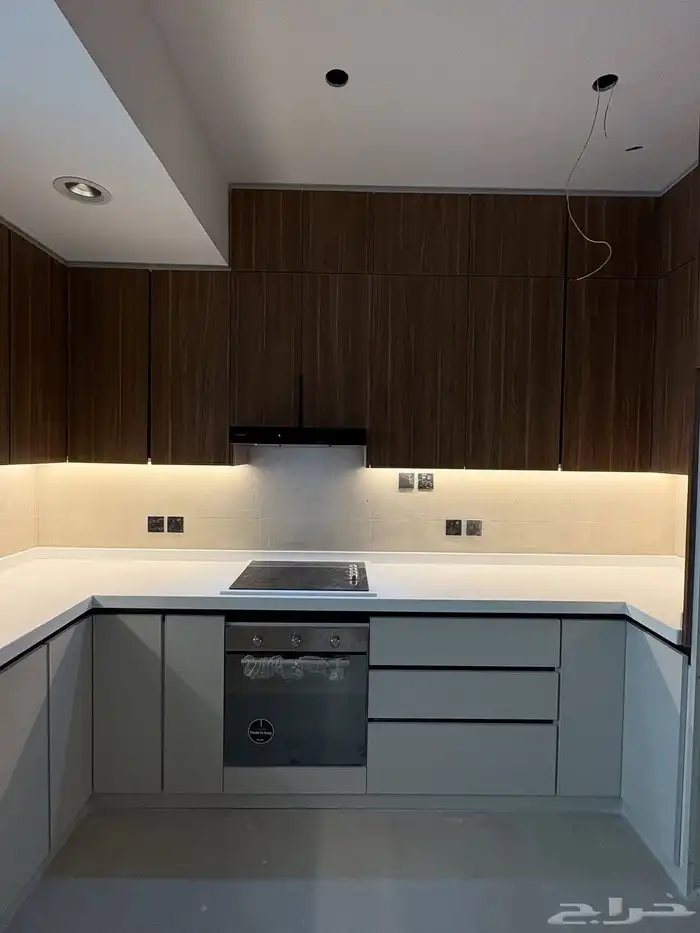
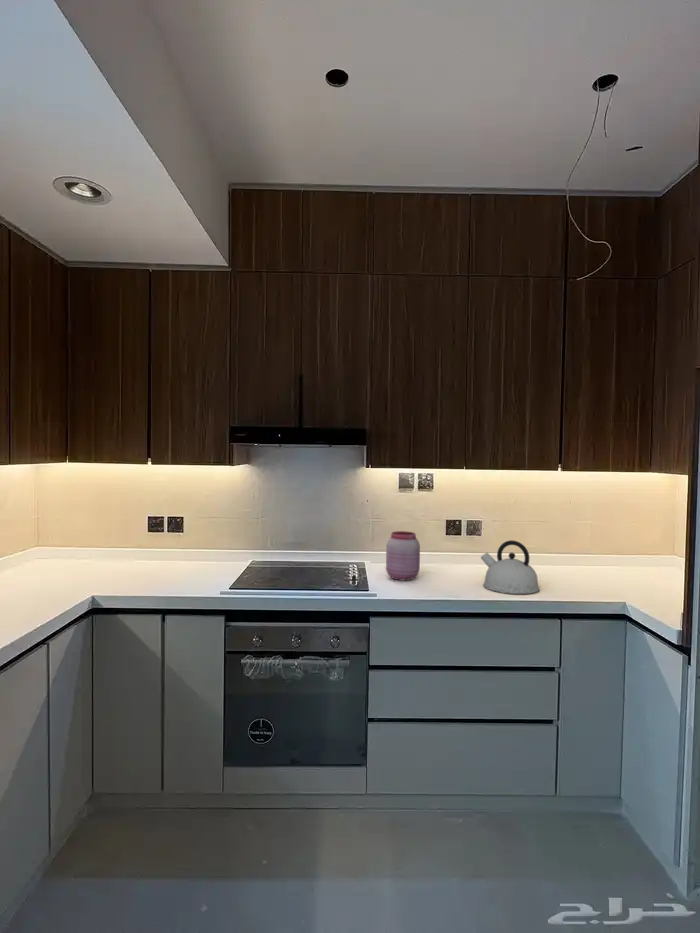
+ kettle (509, 563)
+ jar (402, 555)
